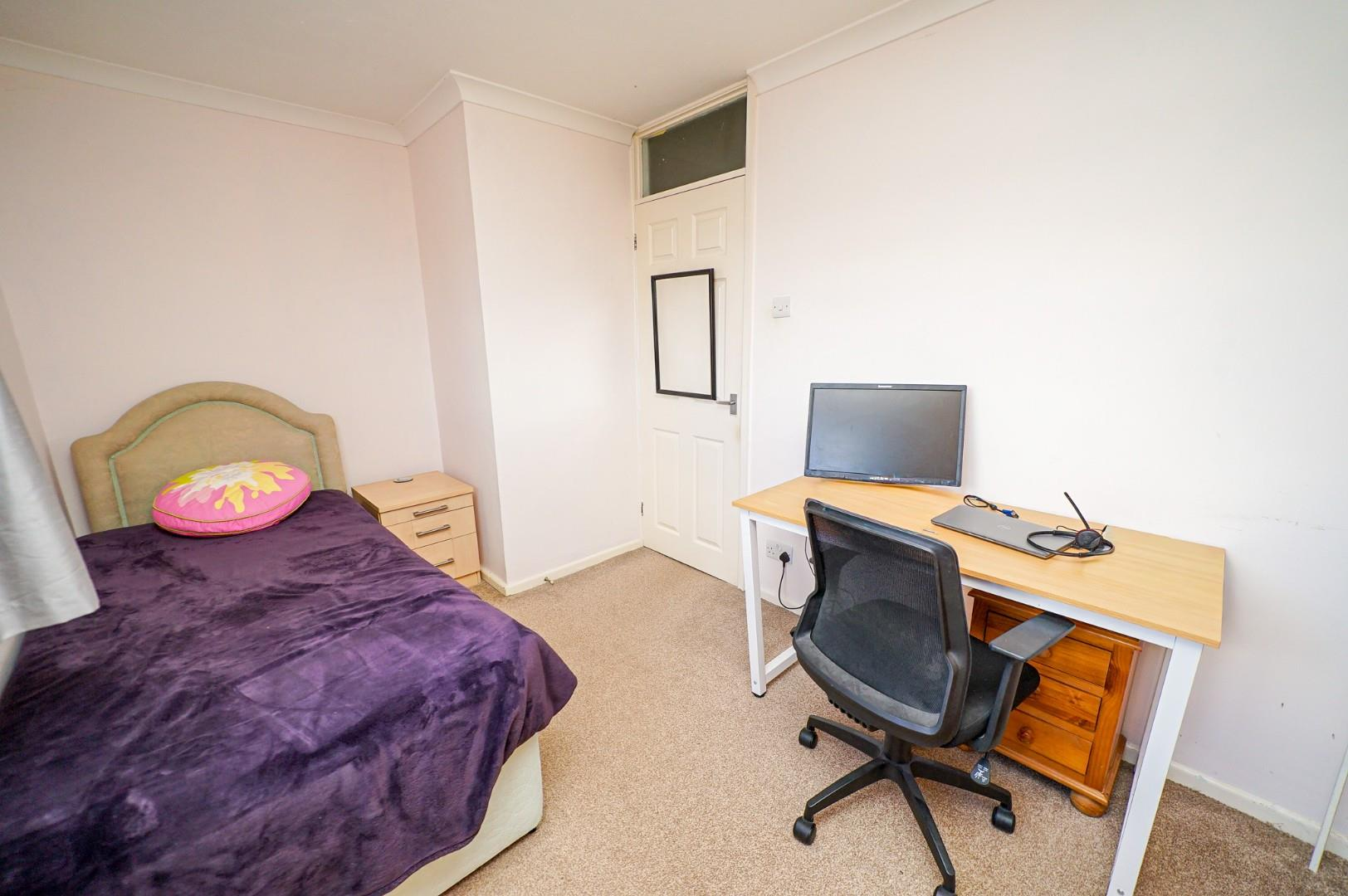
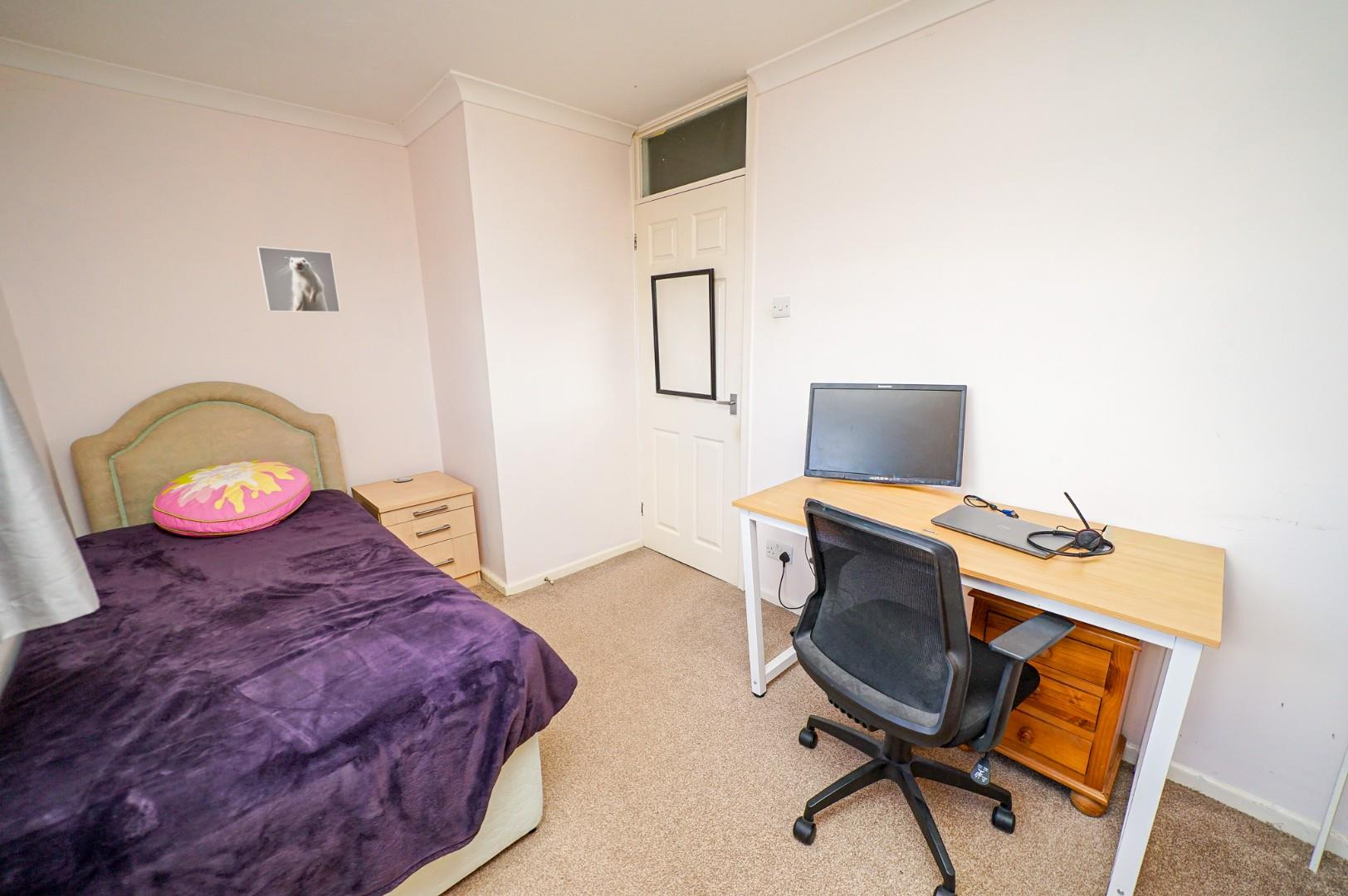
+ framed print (300, 281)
